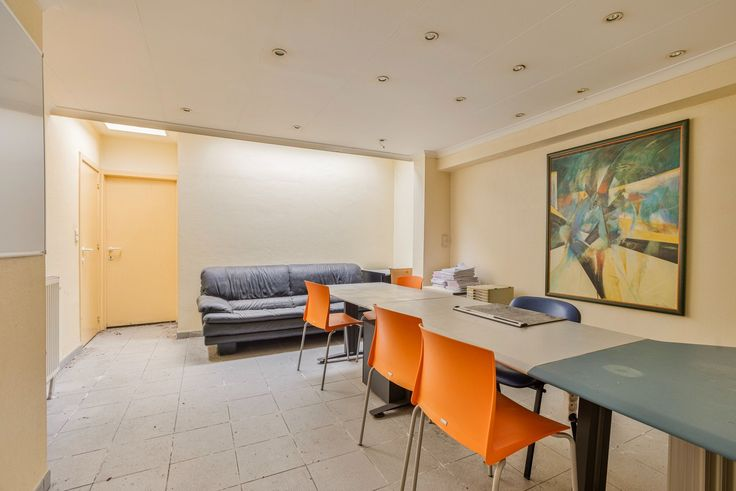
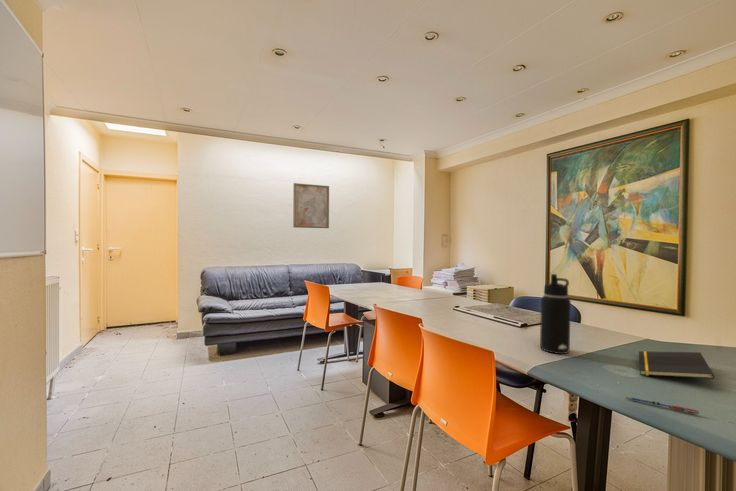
+ pen (660, 404)
+ notepad (671, 363)
+ wall art (311, 206)
+ water bottle (556, 311)
